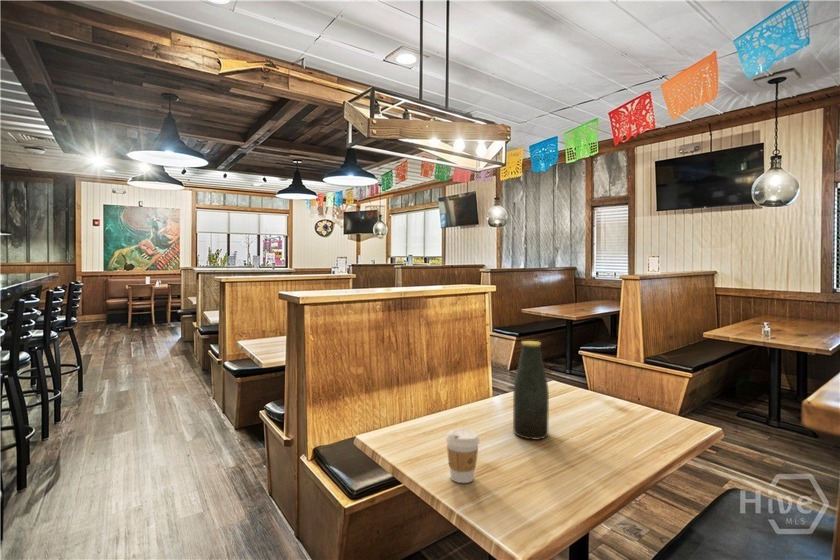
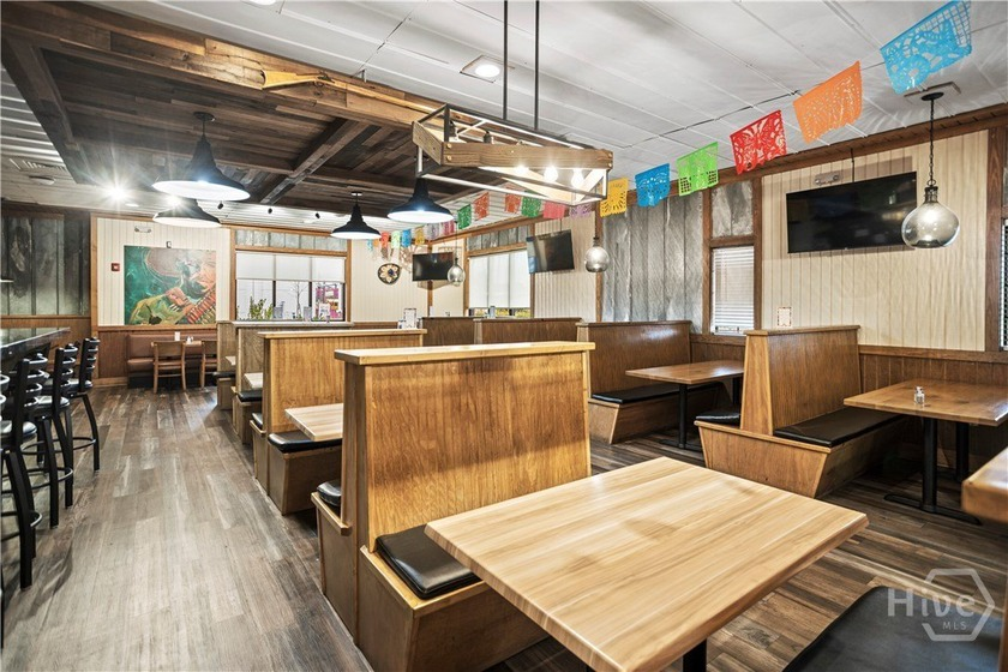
- coffee cup (462, 454)
- bottle (530, 387)
